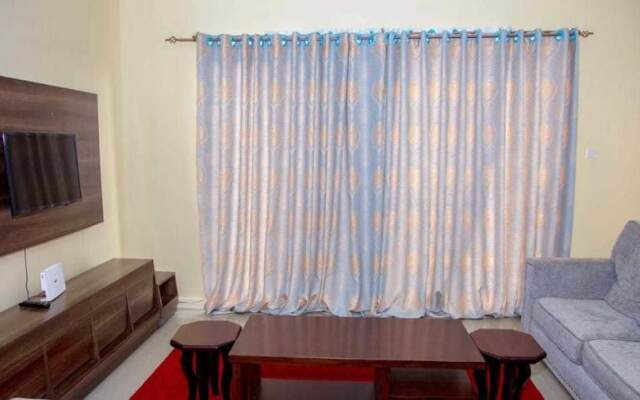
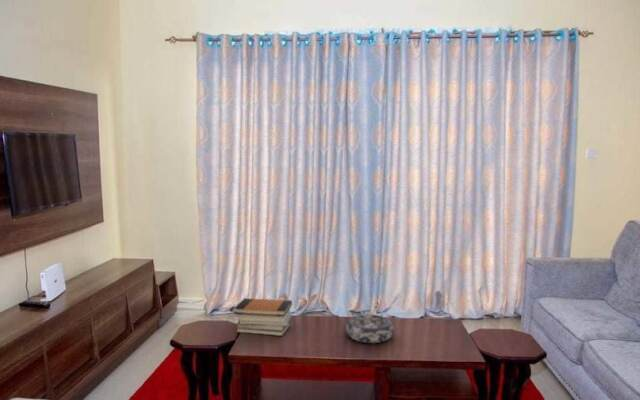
+ decorative bowl (369, 328)
+ book stack (264, 316)
